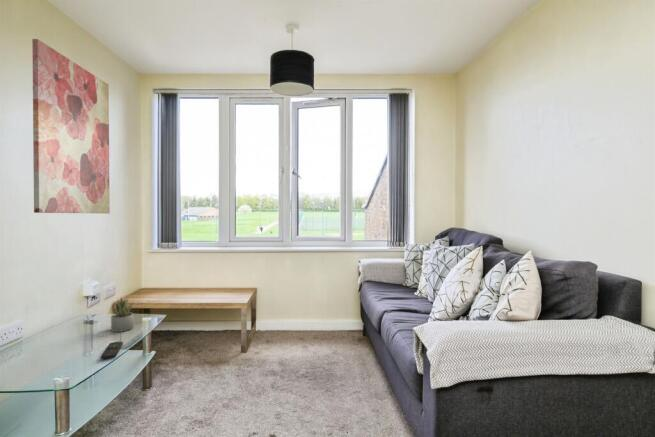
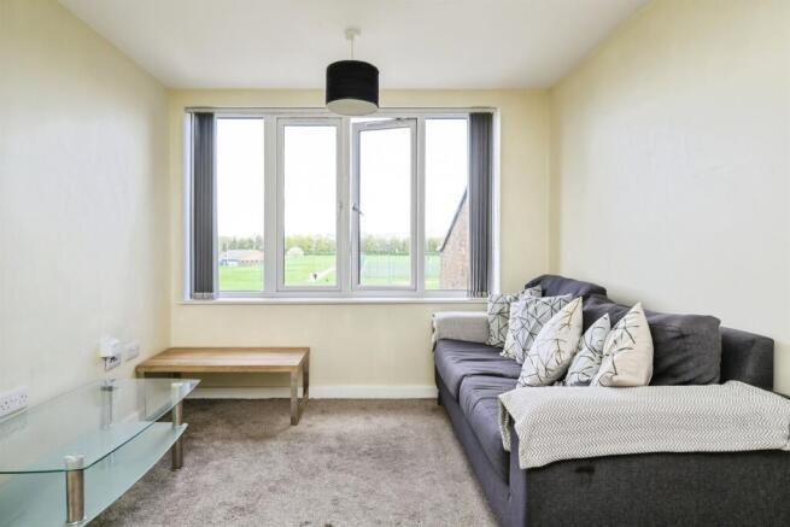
- succulent plant (122, 312)
- wall art (76, 139)
- remote control (112, 349)
